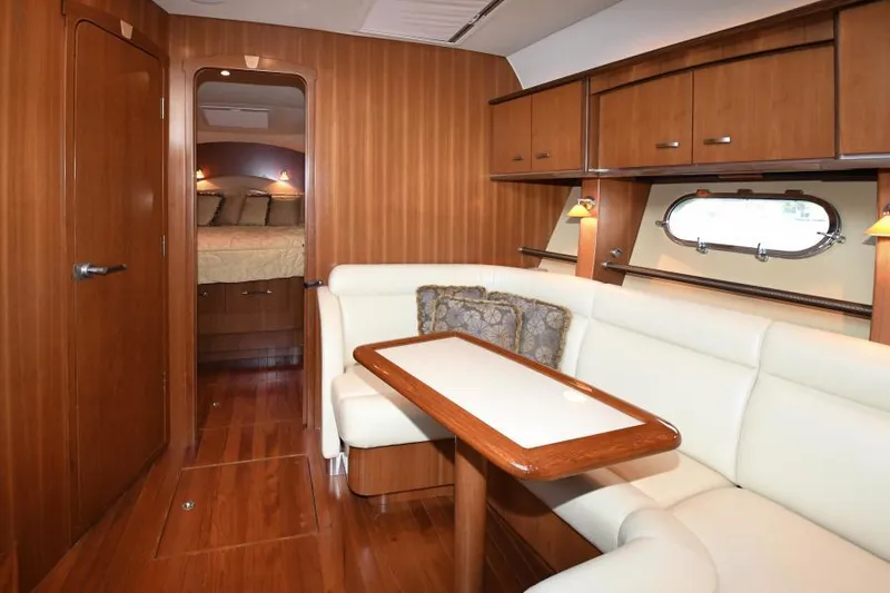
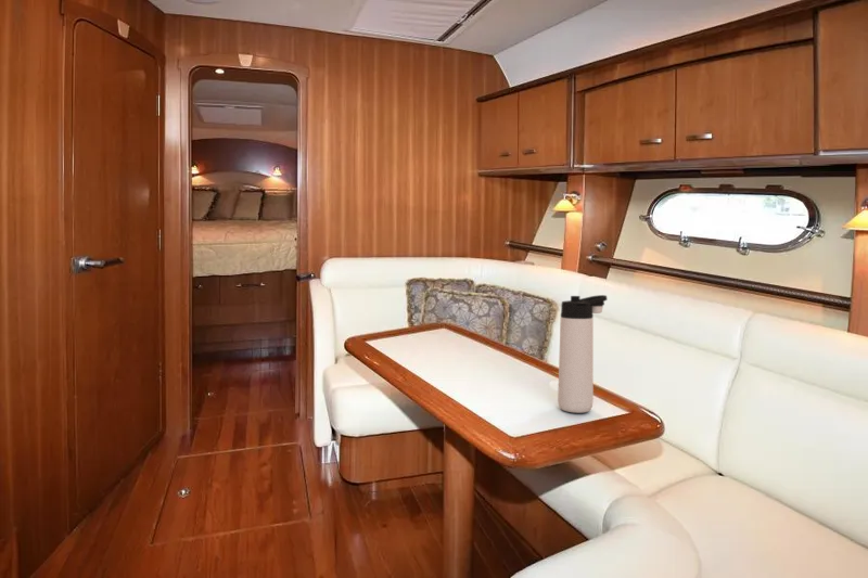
+ thermos bottle (583, 351)
